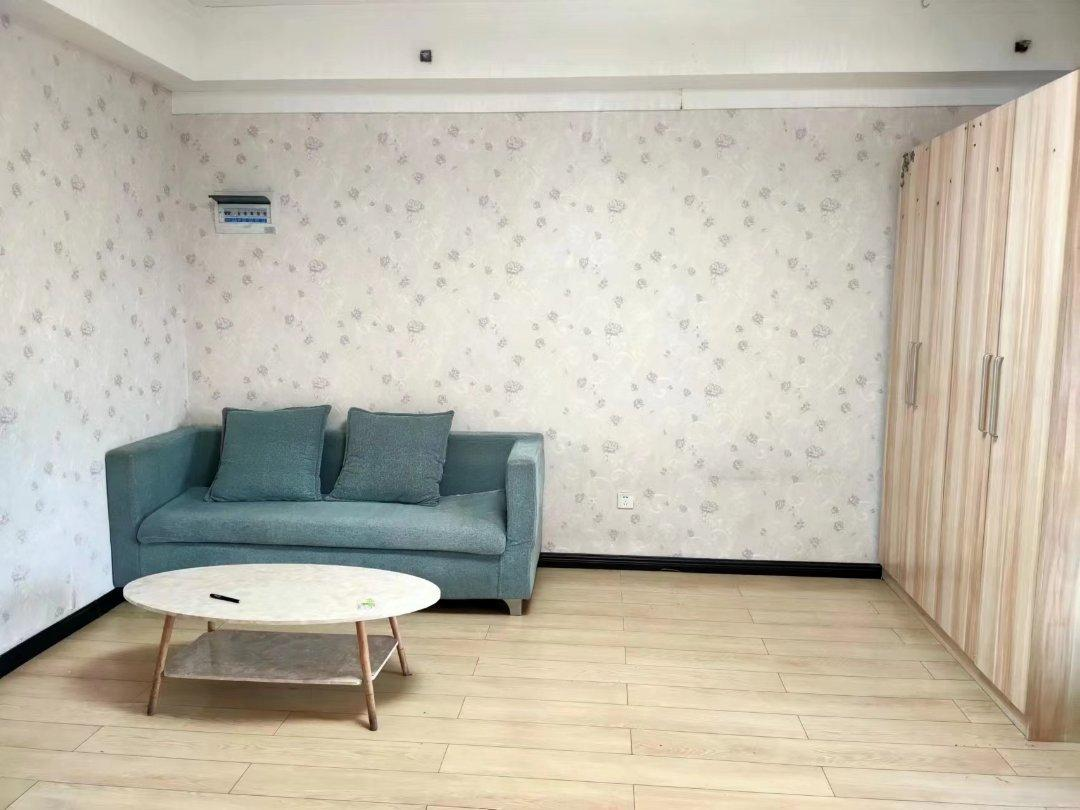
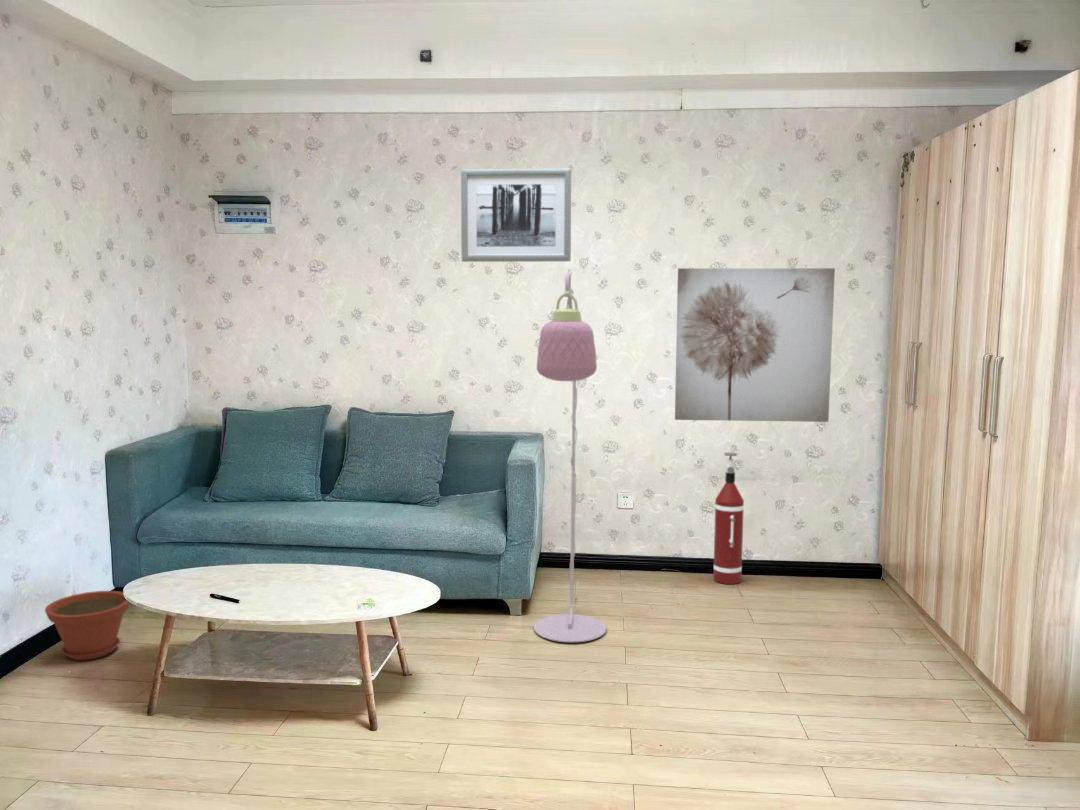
+ wall art (753, 345)
+ plant pot (90, 627)
+ wall art (515, 215)
+ fire extinguisher (729, 518)
+ floor lamp (572, 449)
